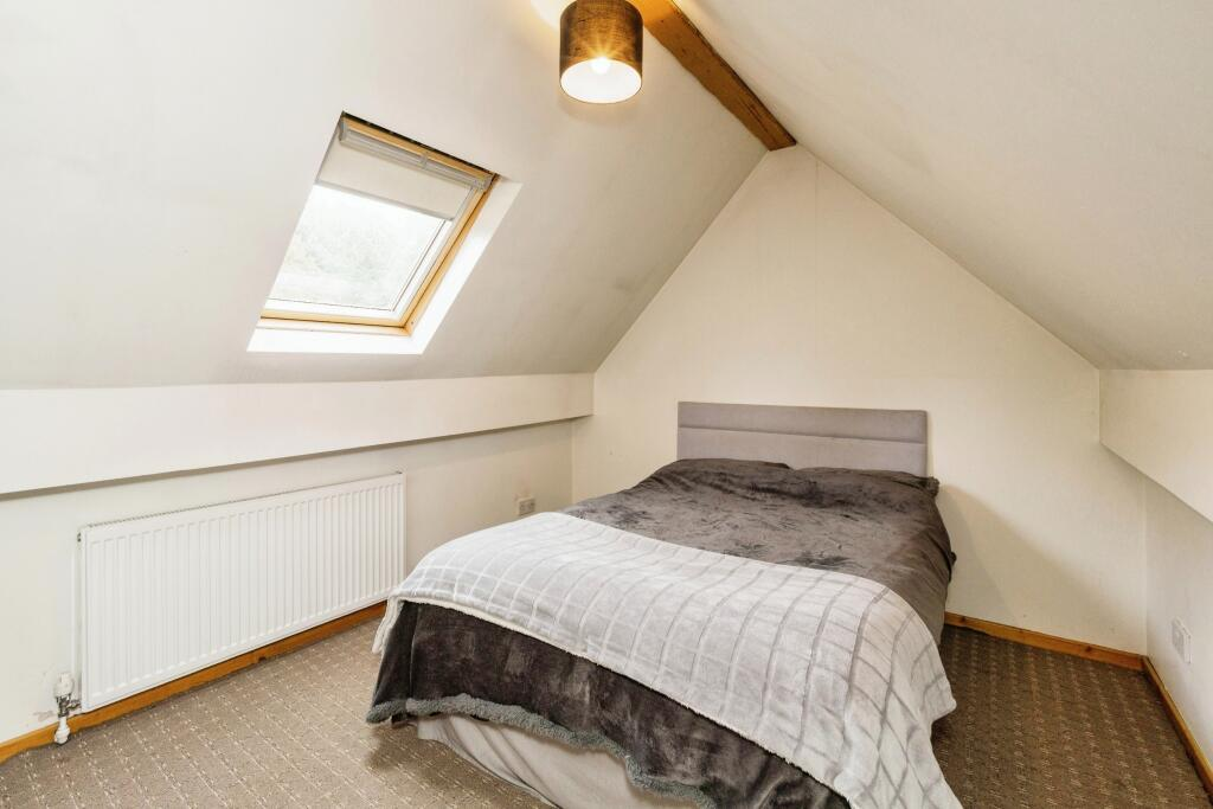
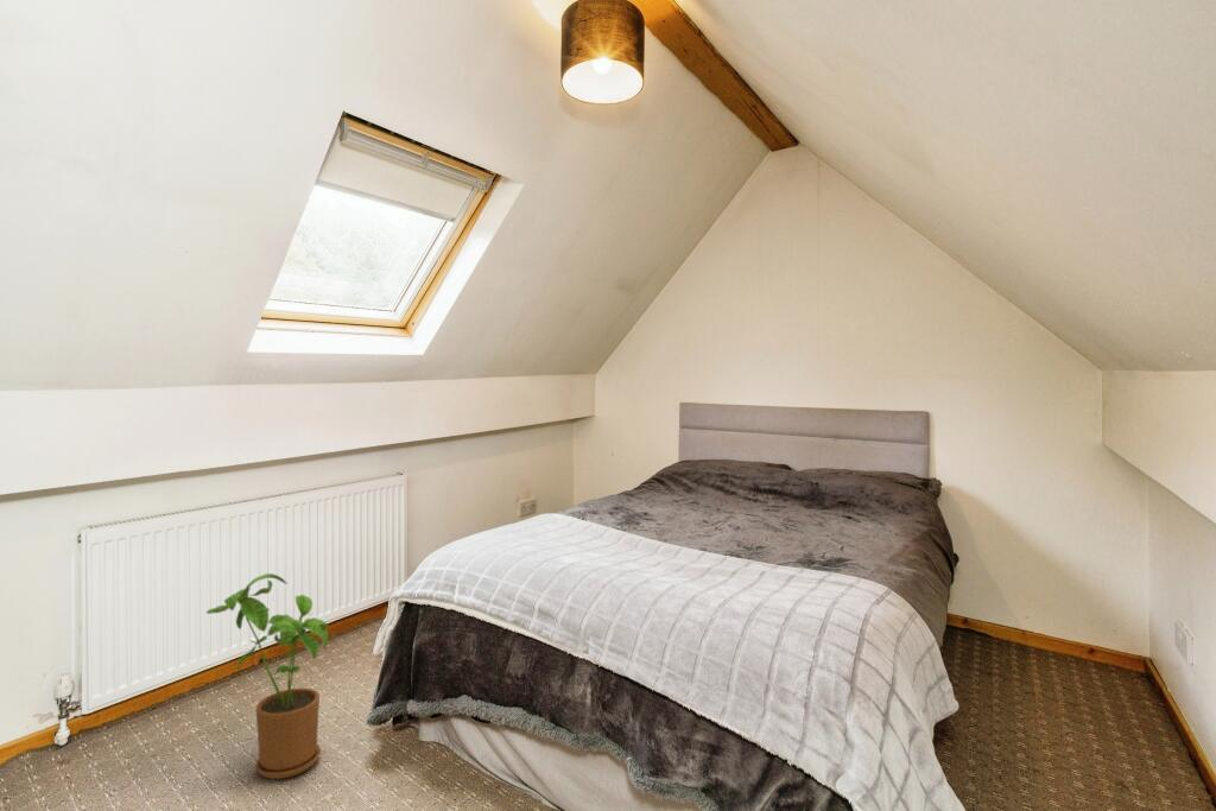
+ house plant (286, 667)
